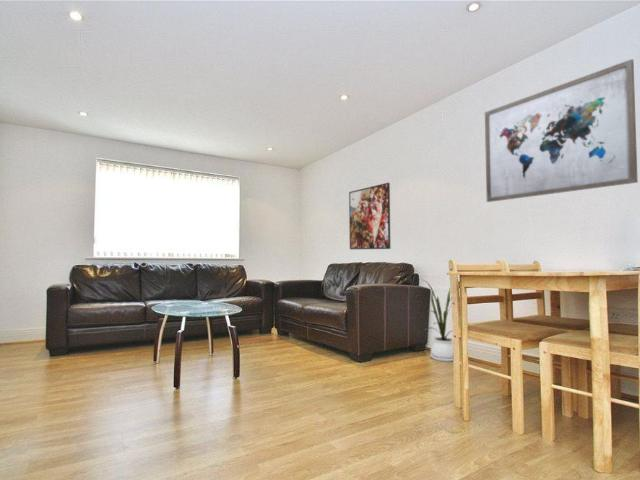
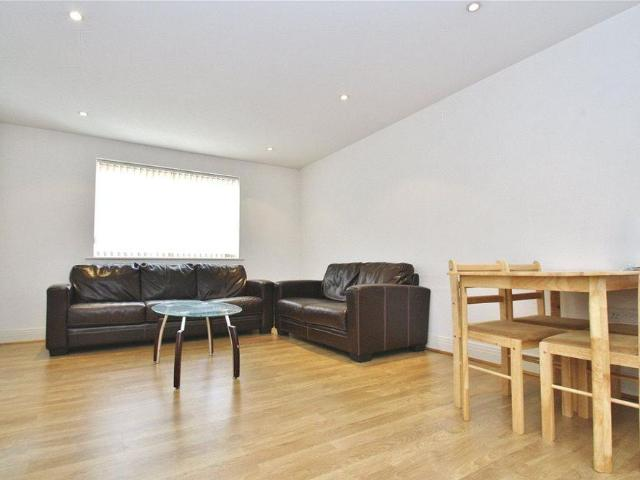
- house plant (440, 318)
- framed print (368, 218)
- wall art (548, 141)
